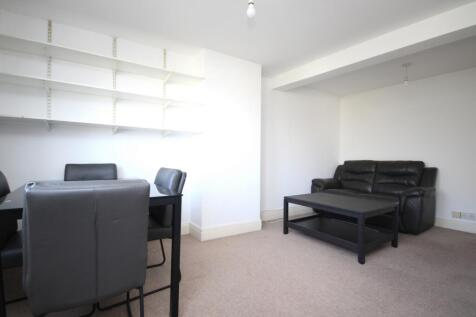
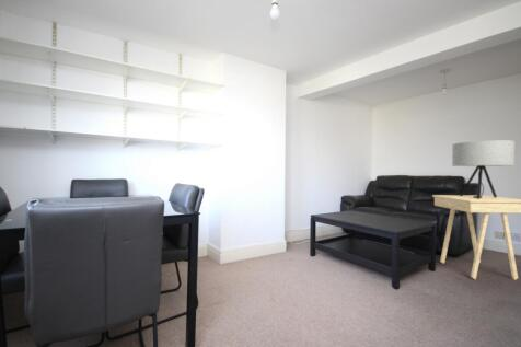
+ table lamp (481, 170)
+ side table (475, 234)
